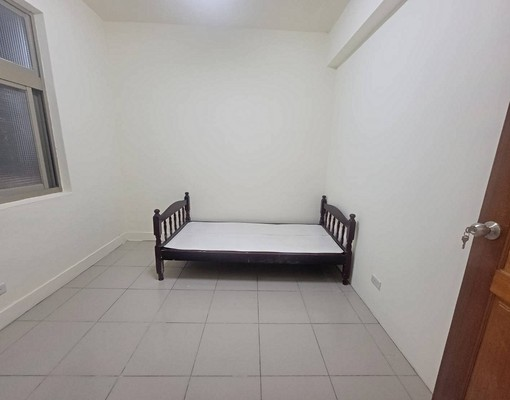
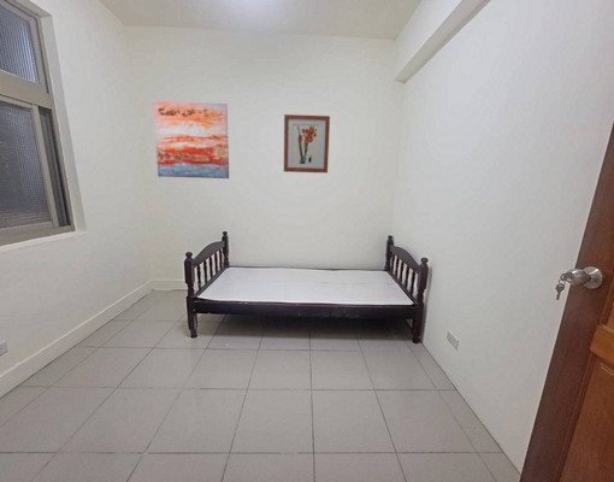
+ wall art (306, 143)
+ wall art (191, 140)
